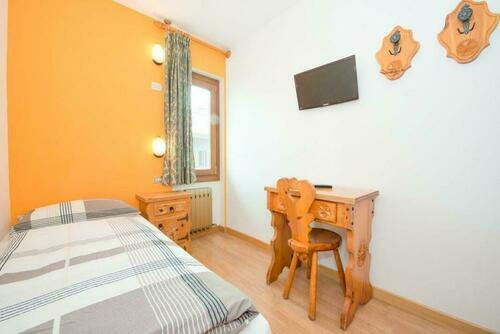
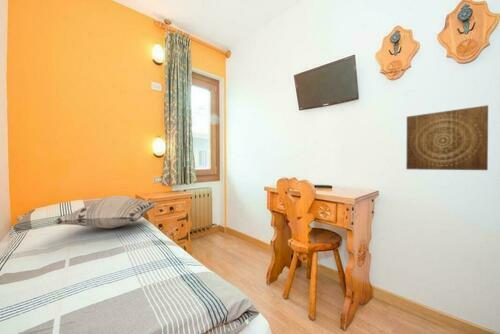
+ wall art (443, 140)
+ decorative pillow (115, 211)
